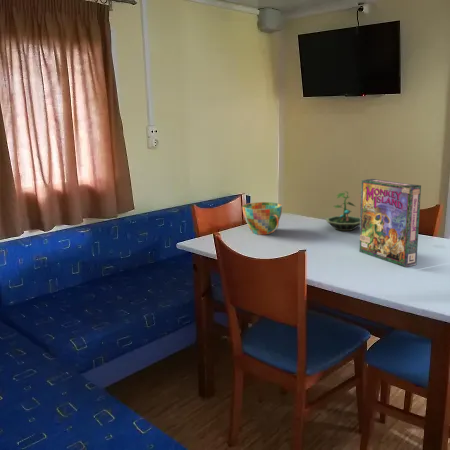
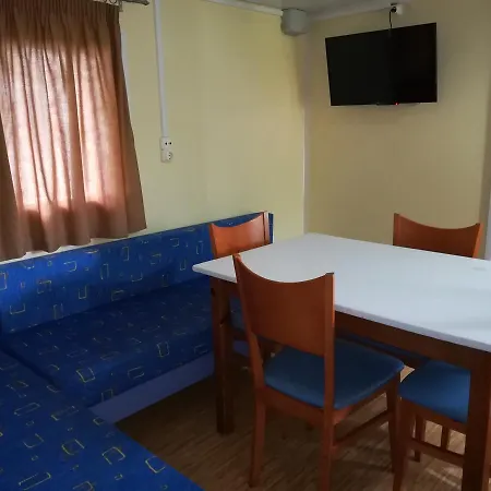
- terrarium (345, 198)
- cup (265, 220)
- game box (388, 220)
